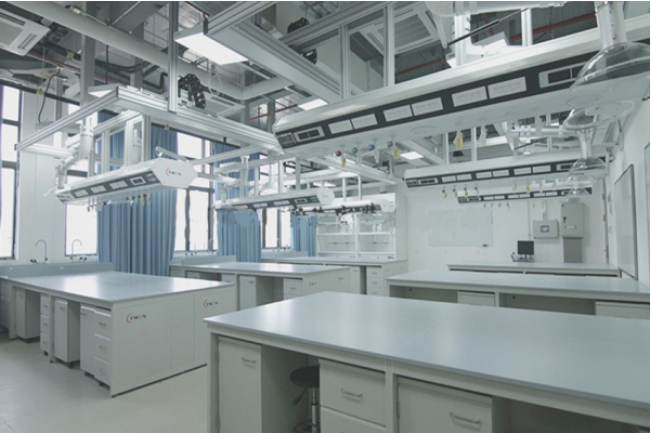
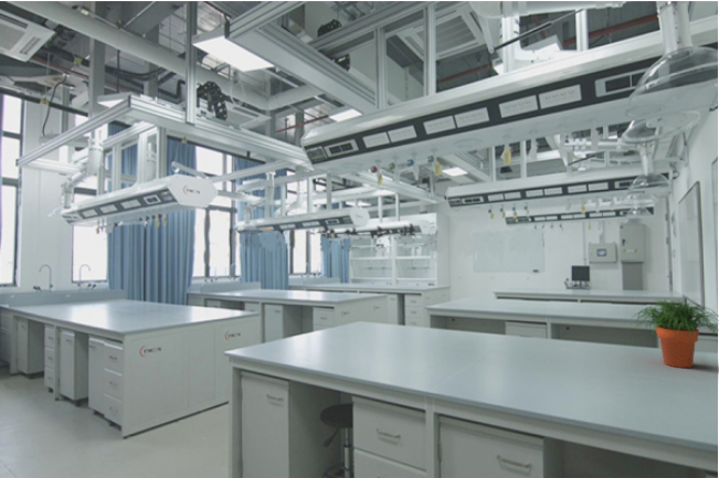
+ potted plant (676, 331)
